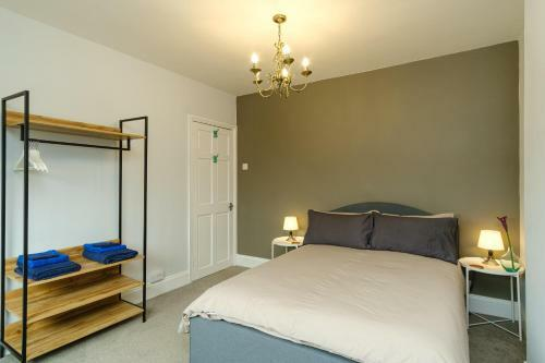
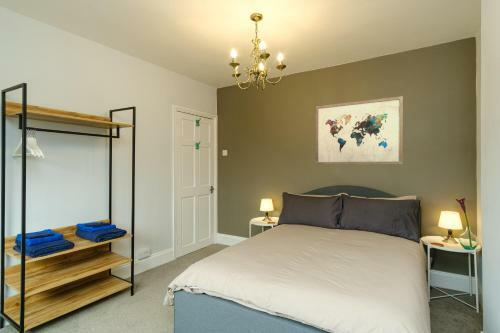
+ wall art (355, 133)
